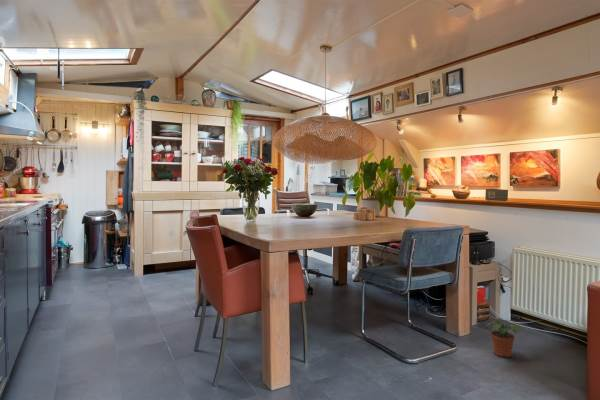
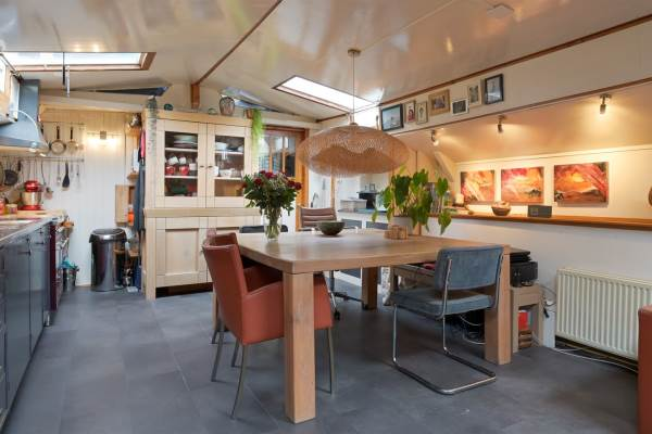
- potted plant (503, 338)
